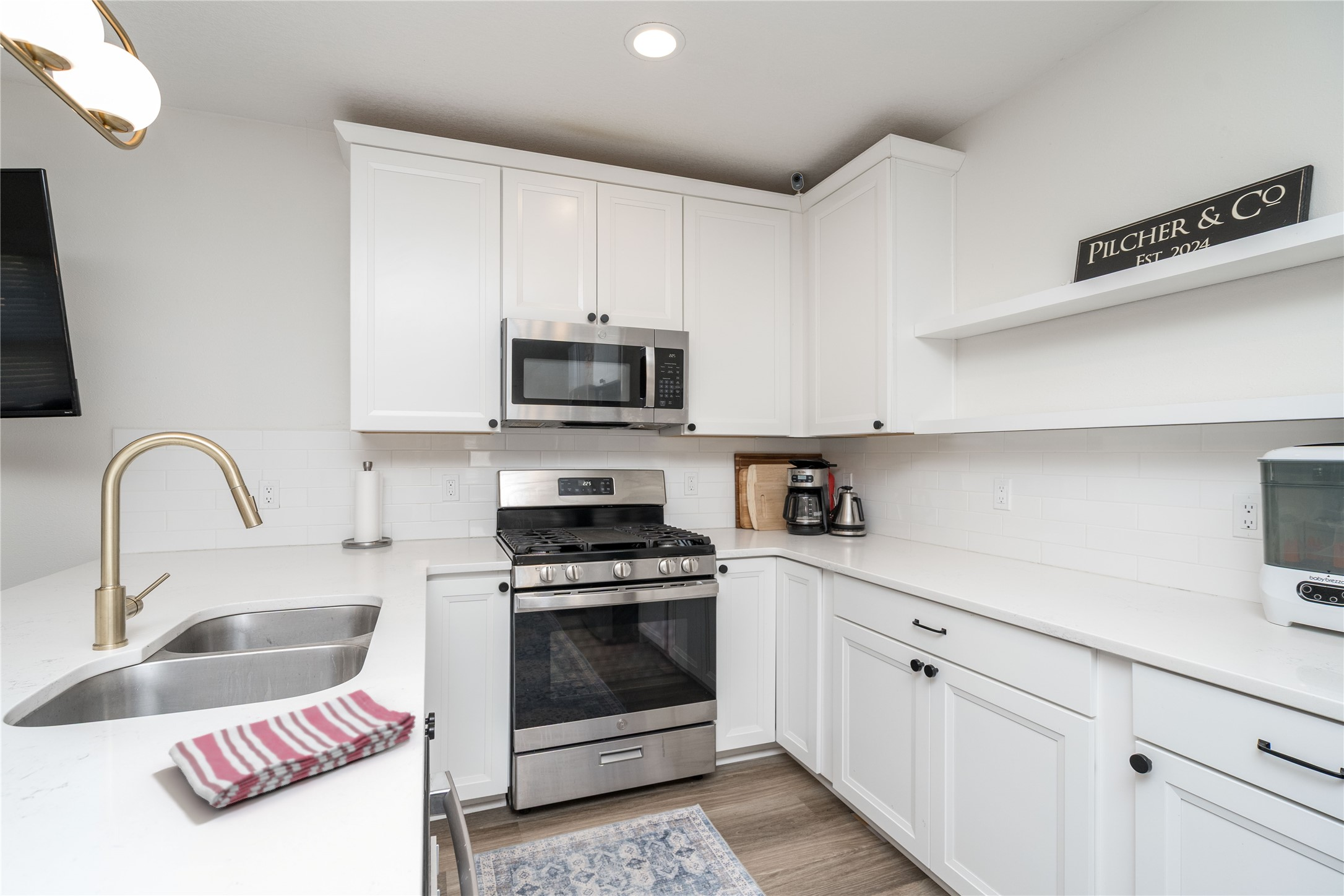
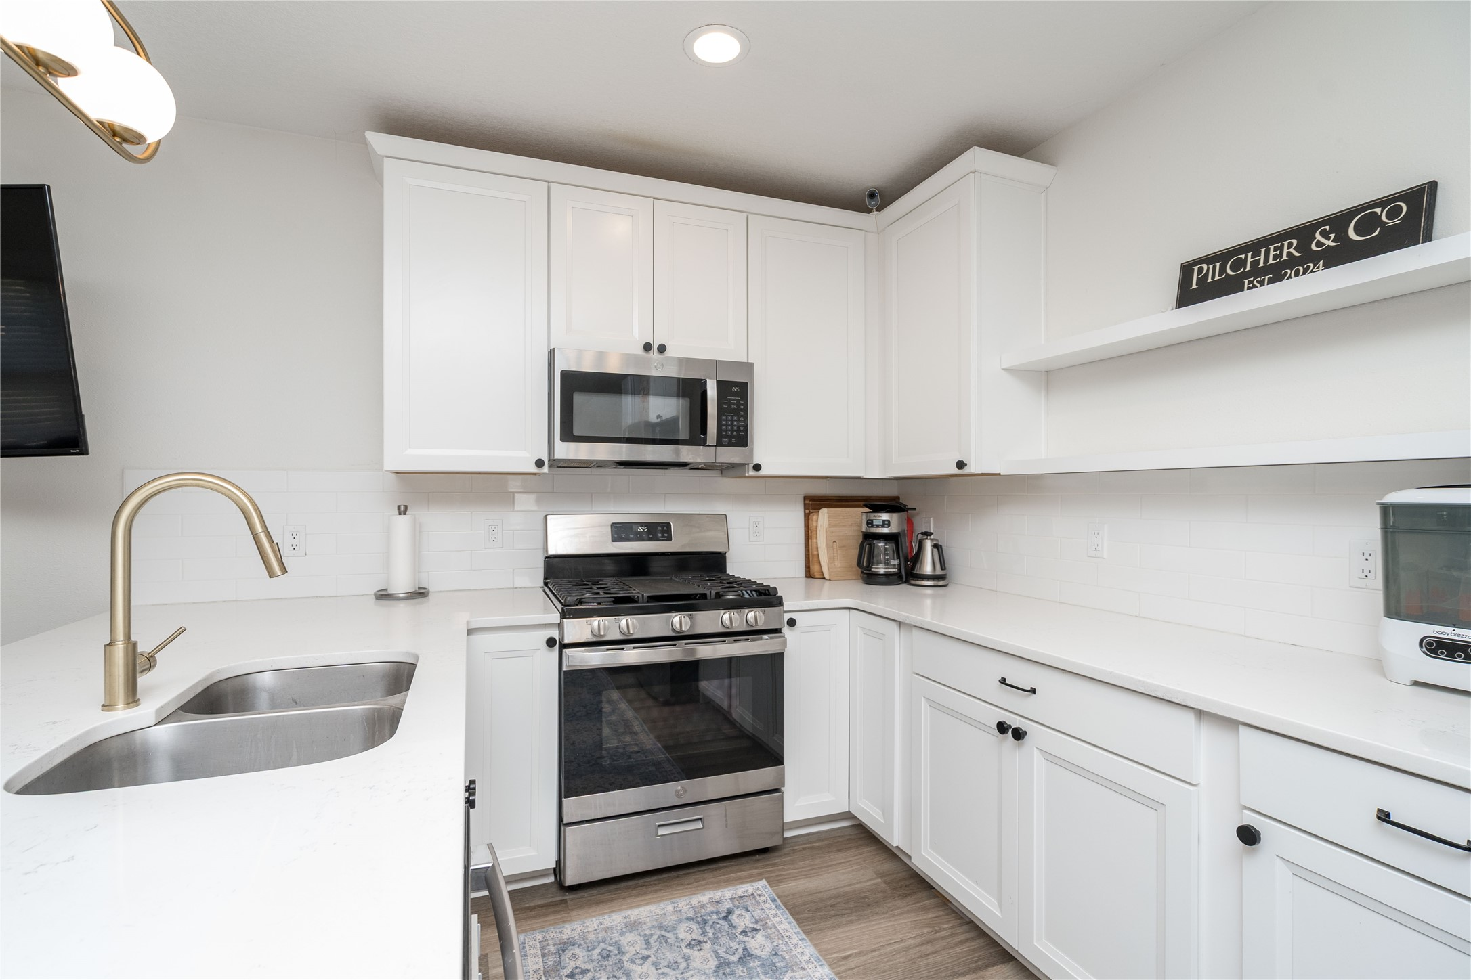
- dish towel (297, 736)
